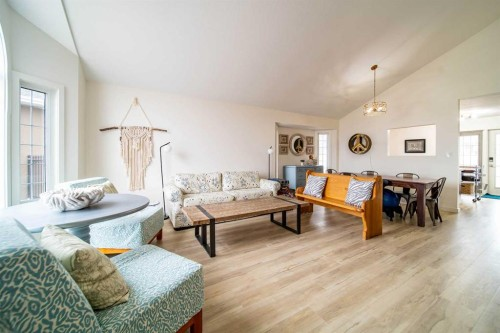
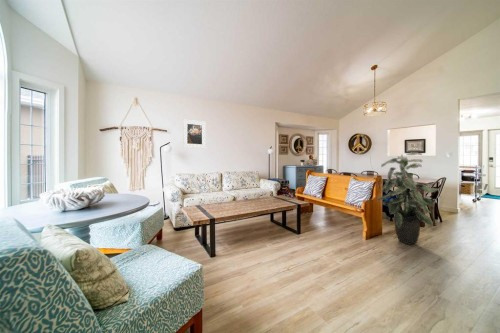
+ indoor plant (407, 198)
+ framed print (194, 134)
